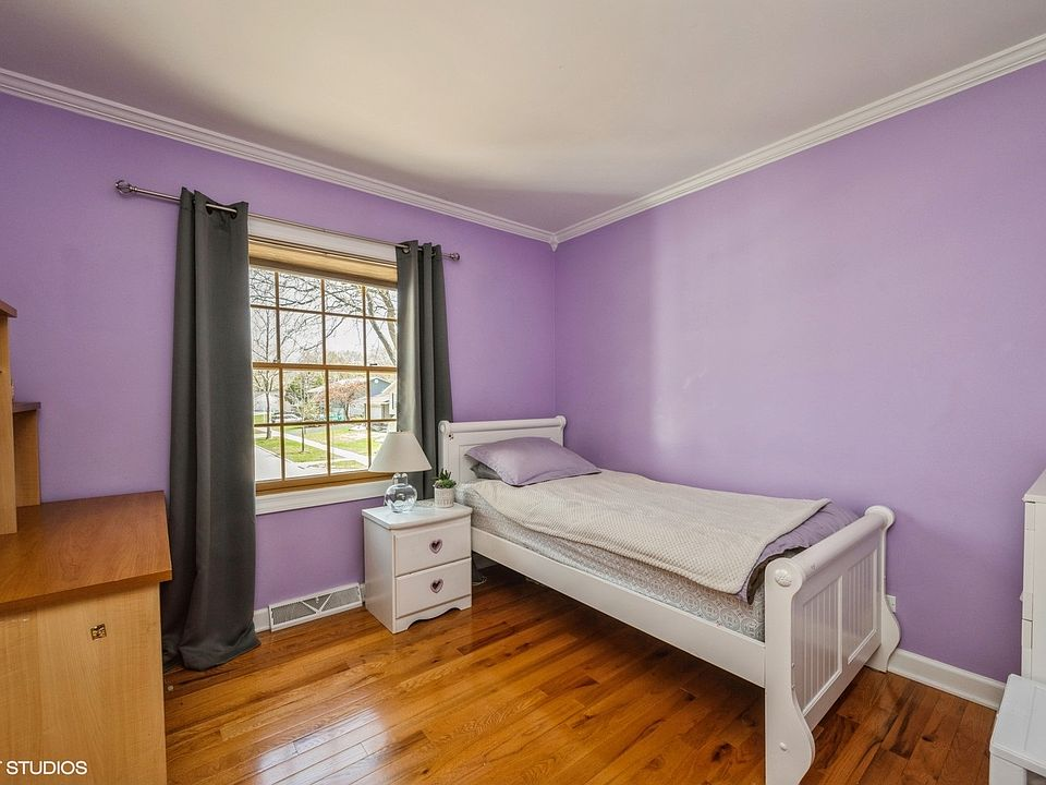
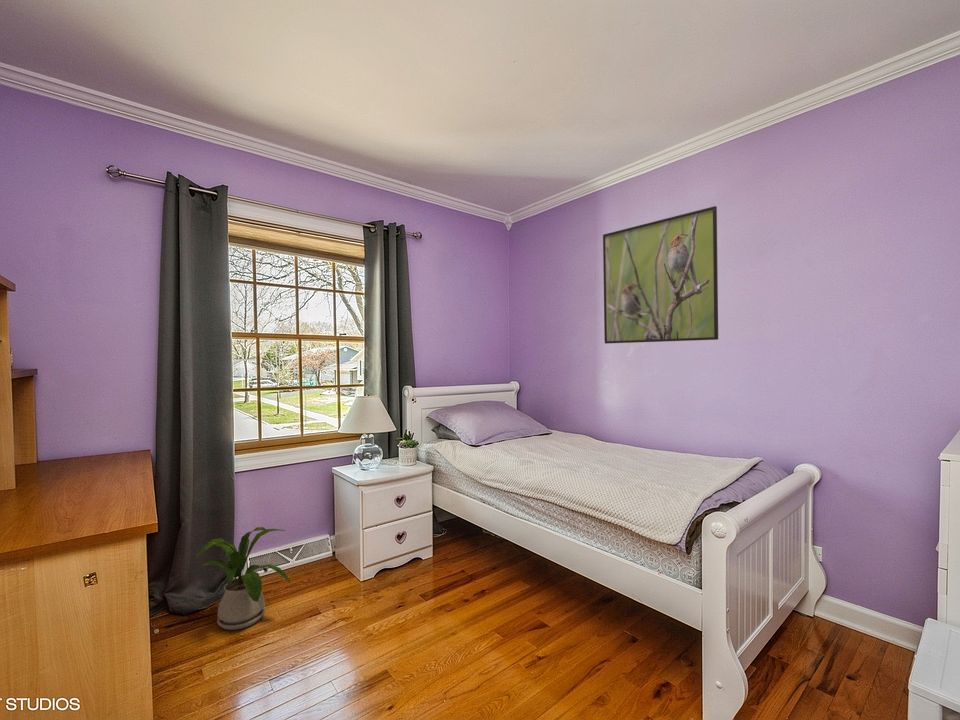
+ house plant (241, 567)
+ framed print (655, 281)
